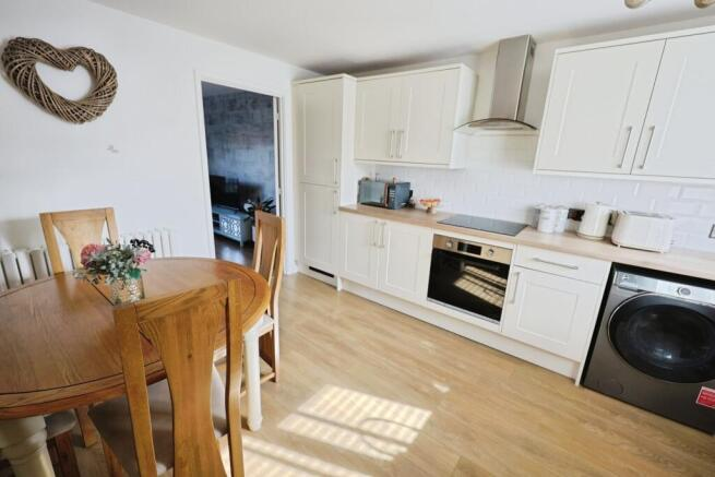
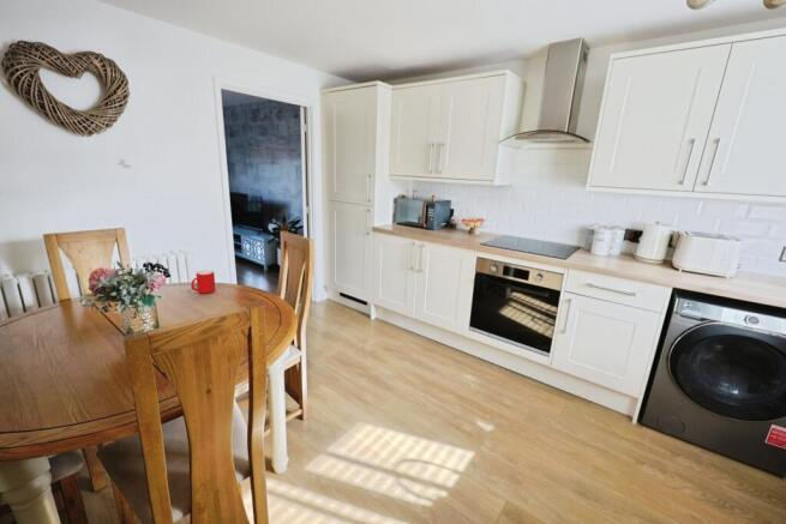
+ cup (202, 283)
